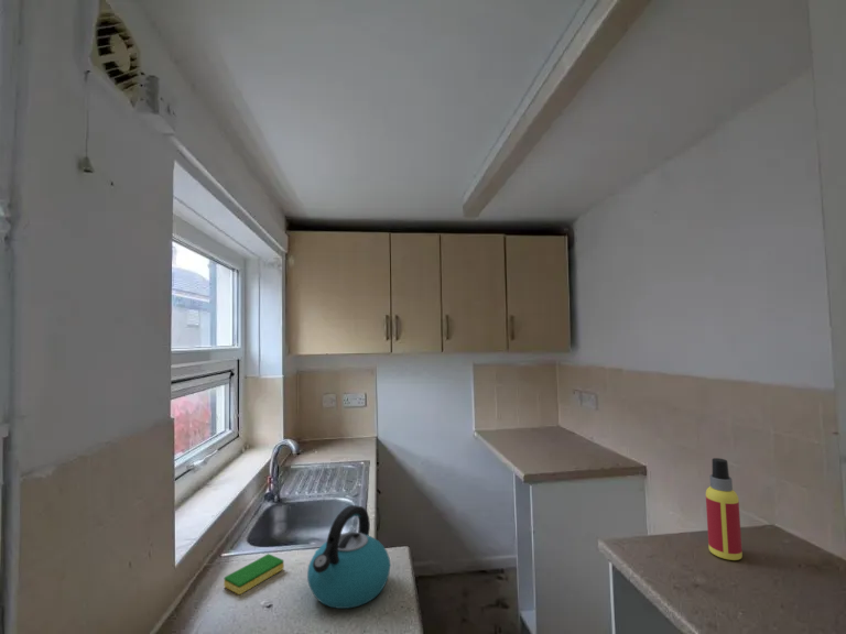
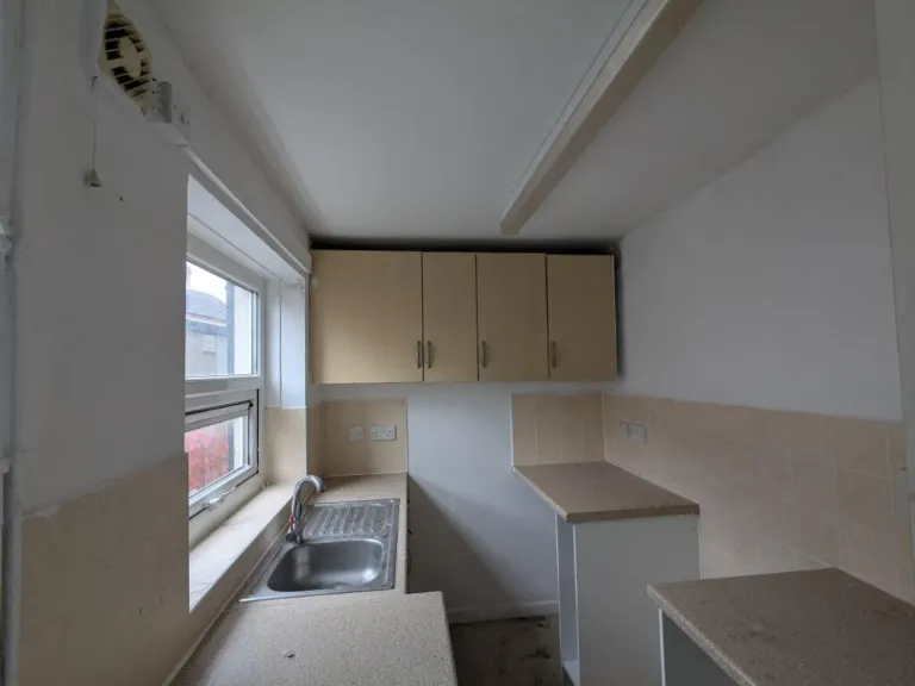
- kettle (346, 550)
- dish sponge (254, 572)
- spray bottle (722, 506)
